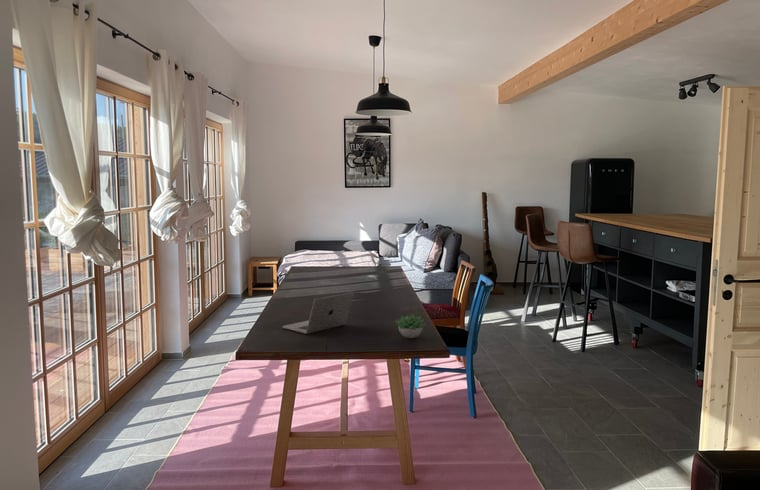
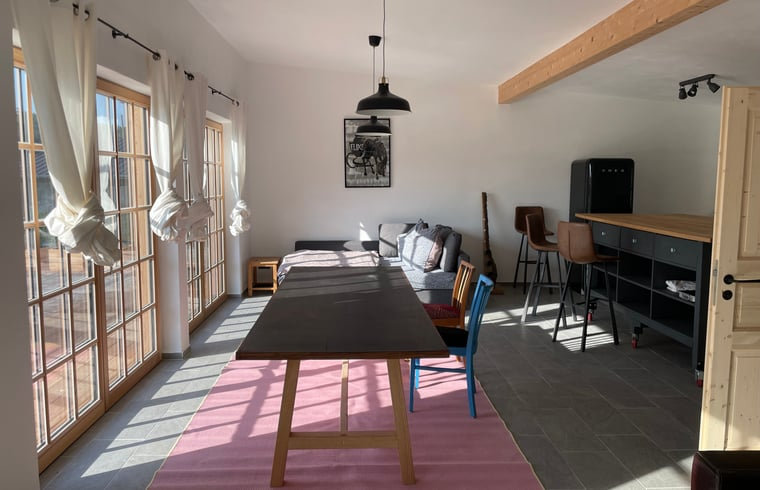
- laptop (318, 310)
- succulent plant (410, 326)
